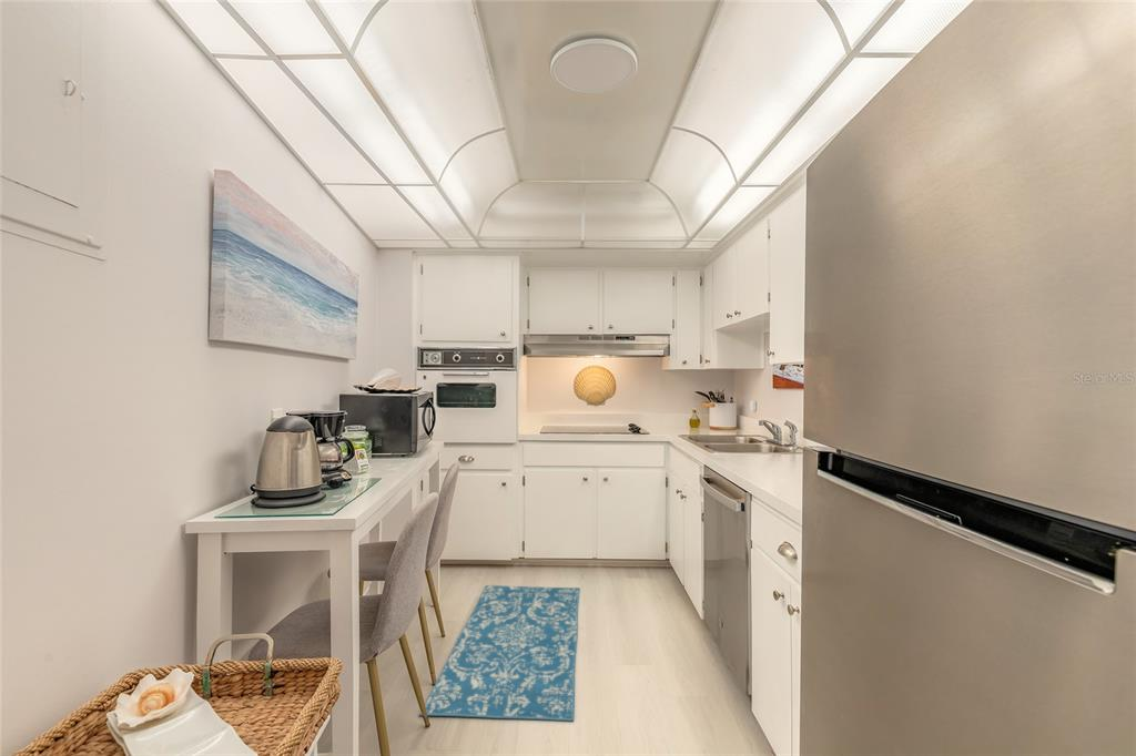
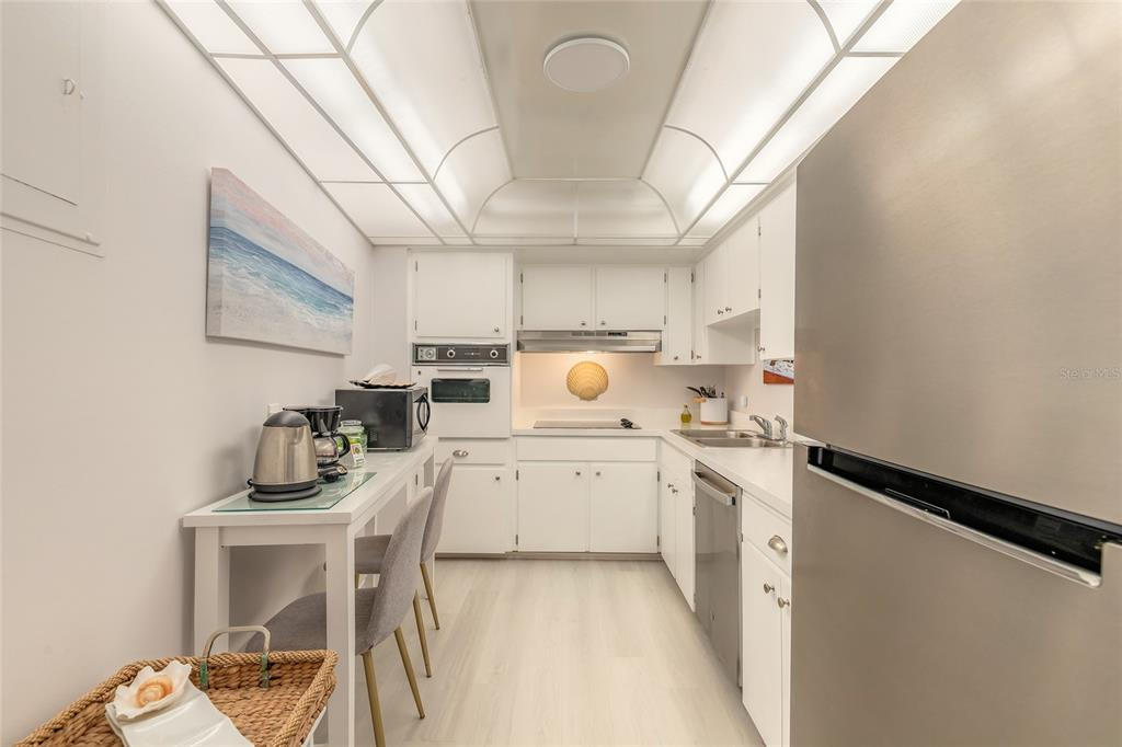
- rug (518, 635)
